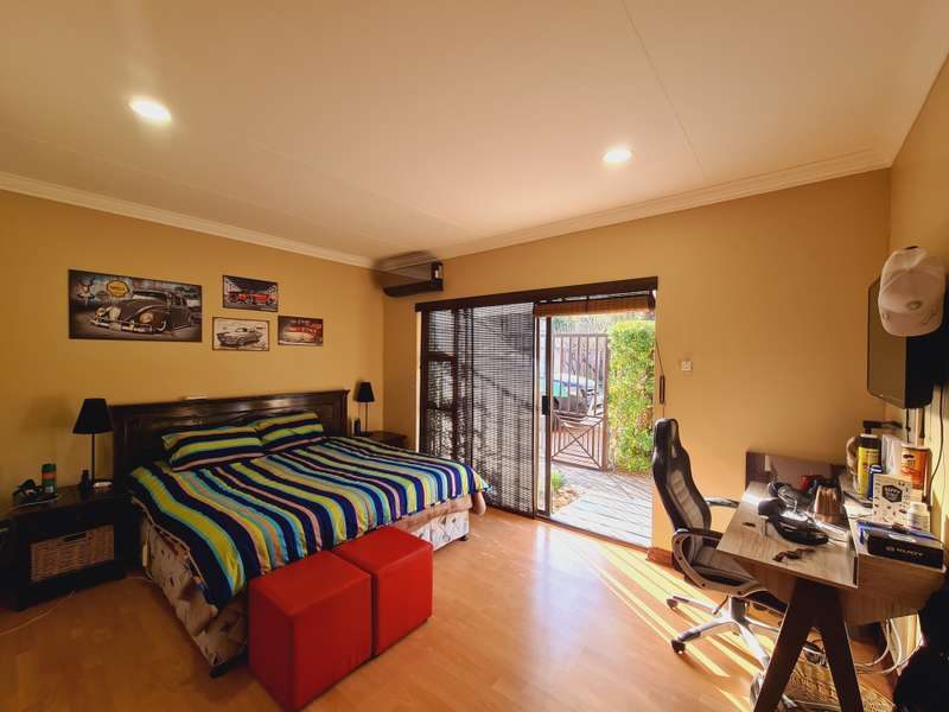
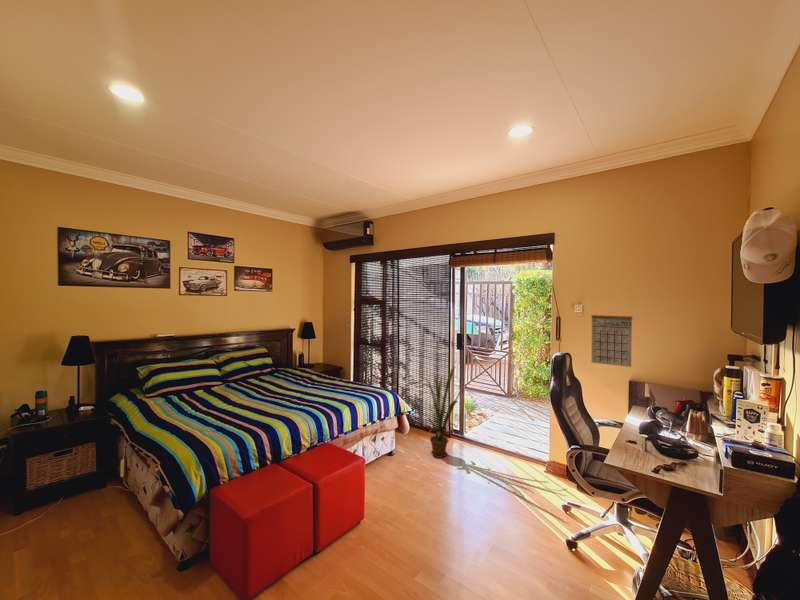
+ house plant (439, 410)
+ calendar (611, 334)
